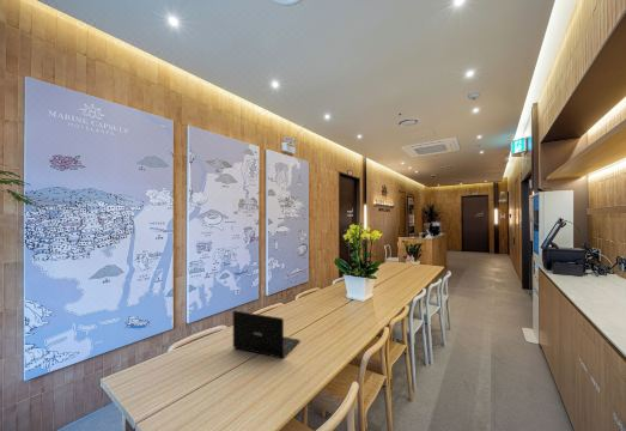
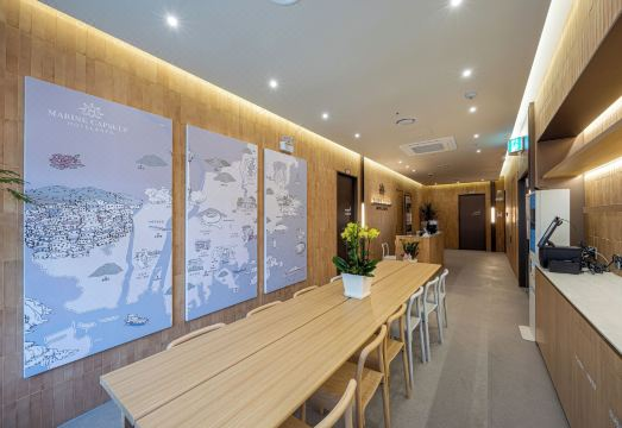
- laptop (267, 326)
